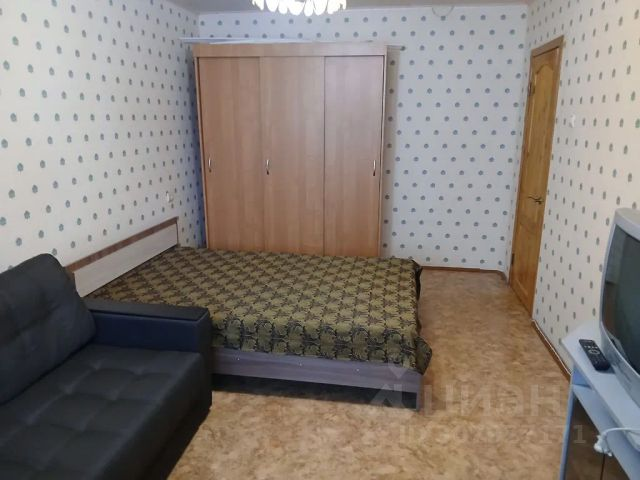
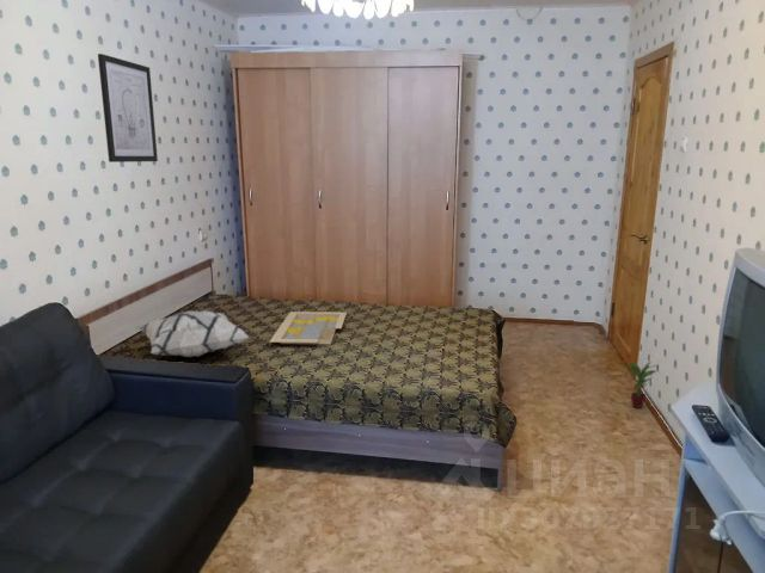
+ potted plant (637, 384)
+ decorative pillow (192, 332)
+ serving tray (311, 327)
+ wall art (130, 112)
